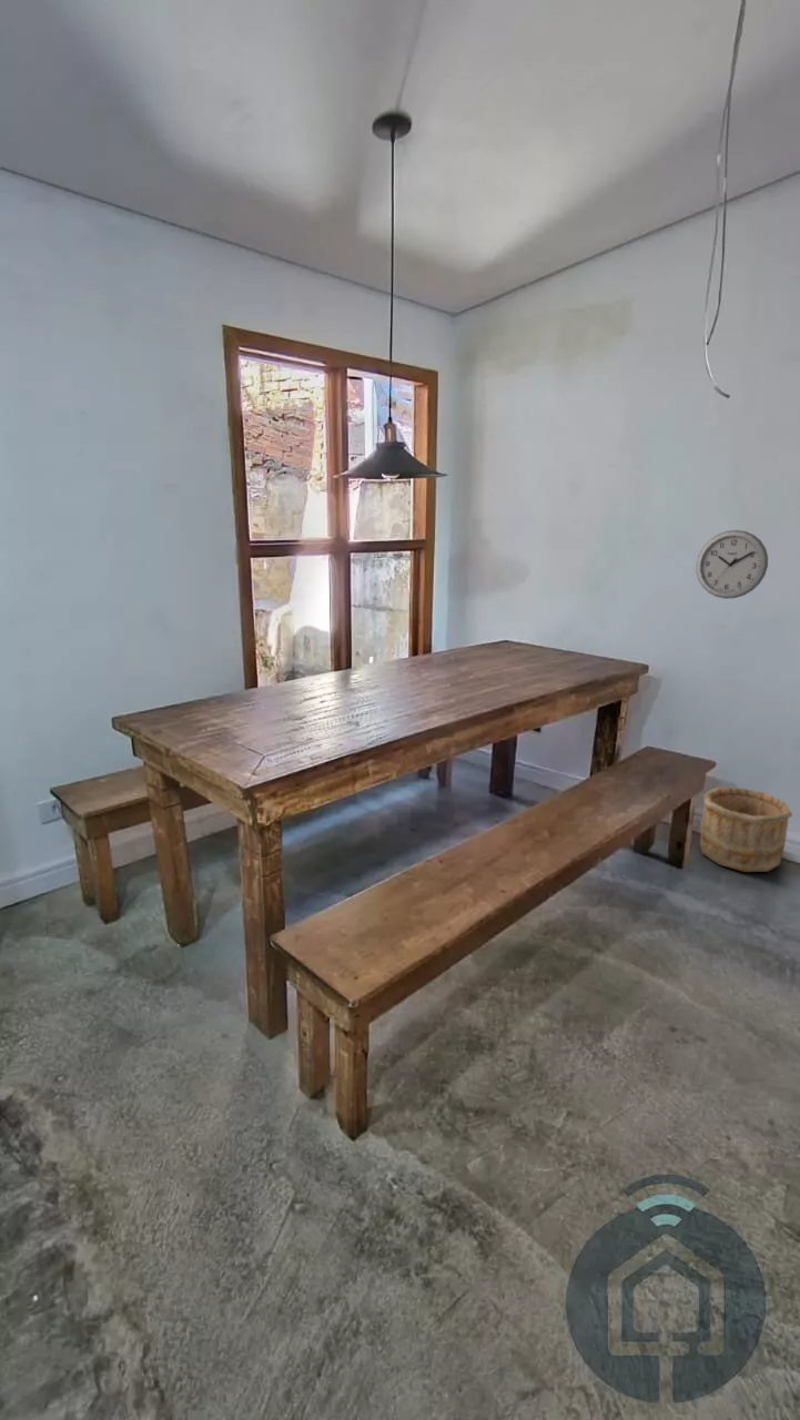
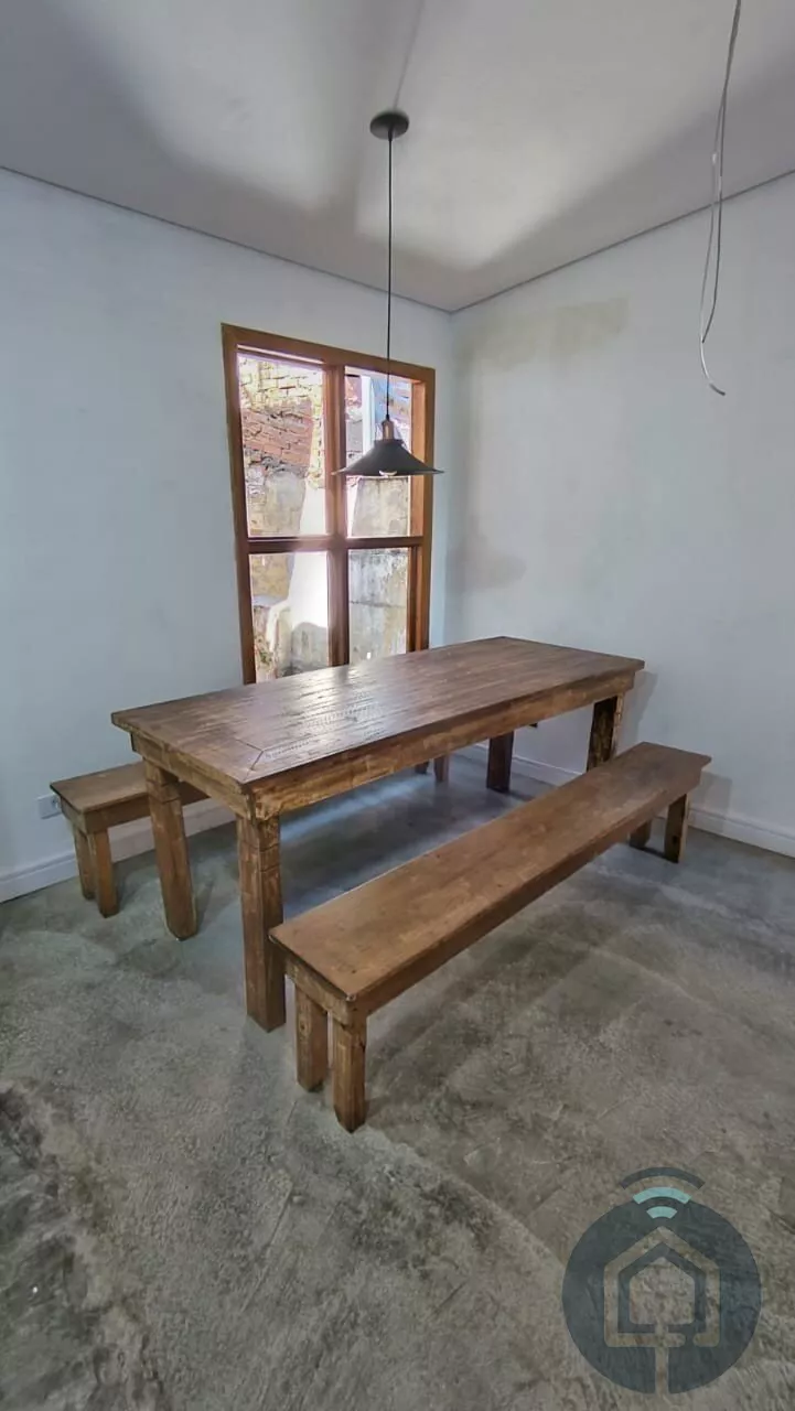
- wooden bucket (741, 828)
- wall clock (730, 565)
